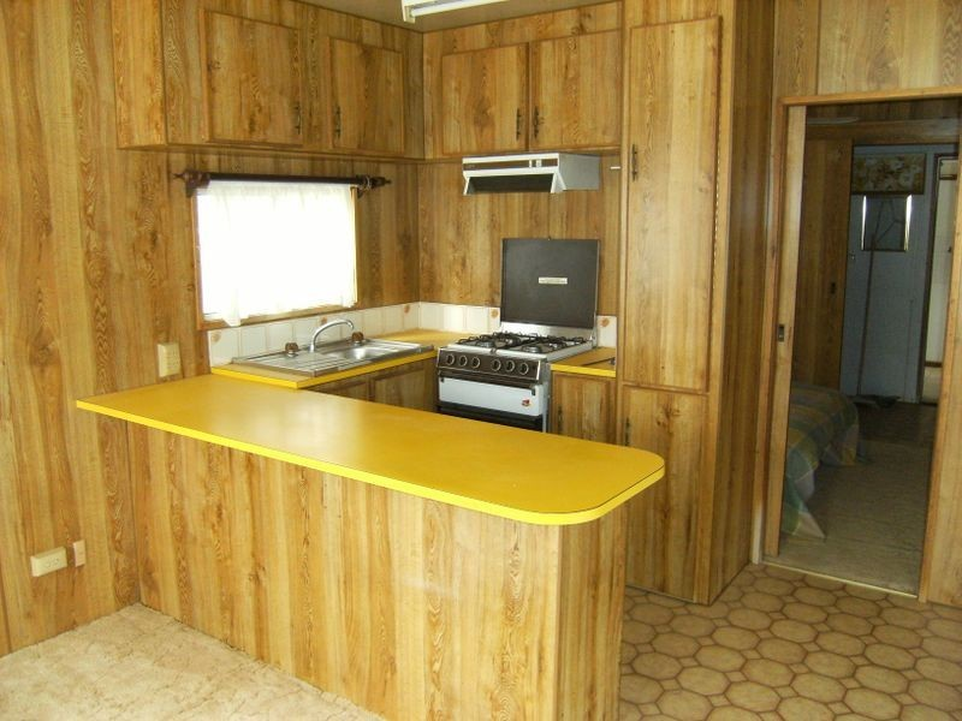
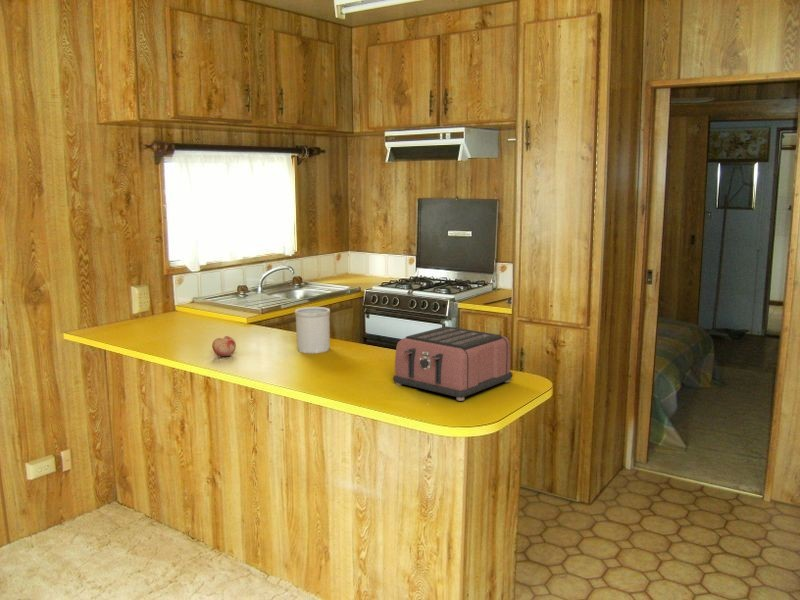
+ fruit (224, 346)
+ toaster (450, 360)
+ utensil holder (313, 329)
